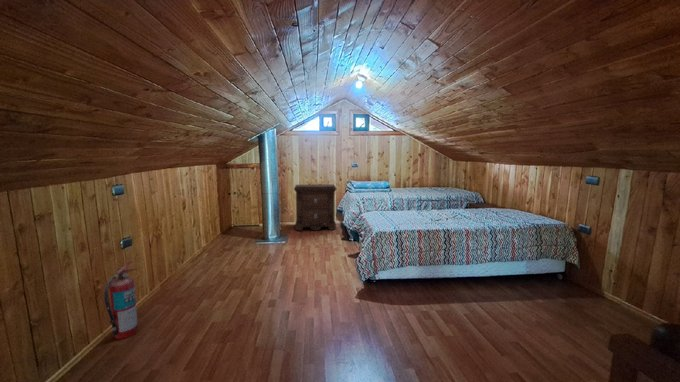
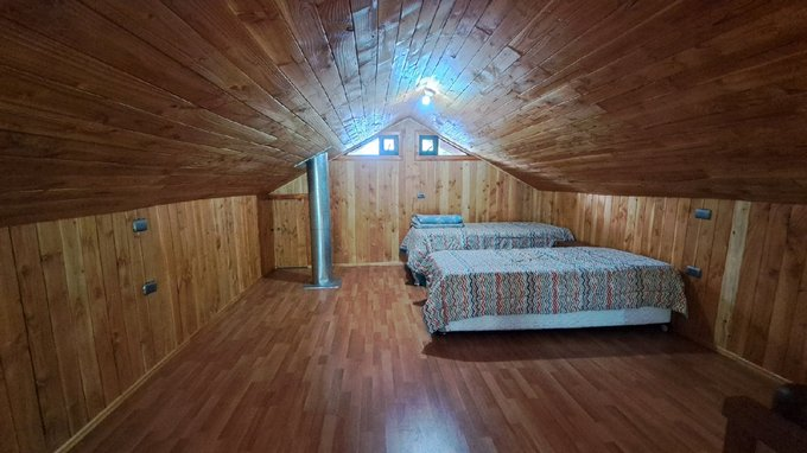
- fire extinguisher (122, 300)
- nightstand (315, 206)
